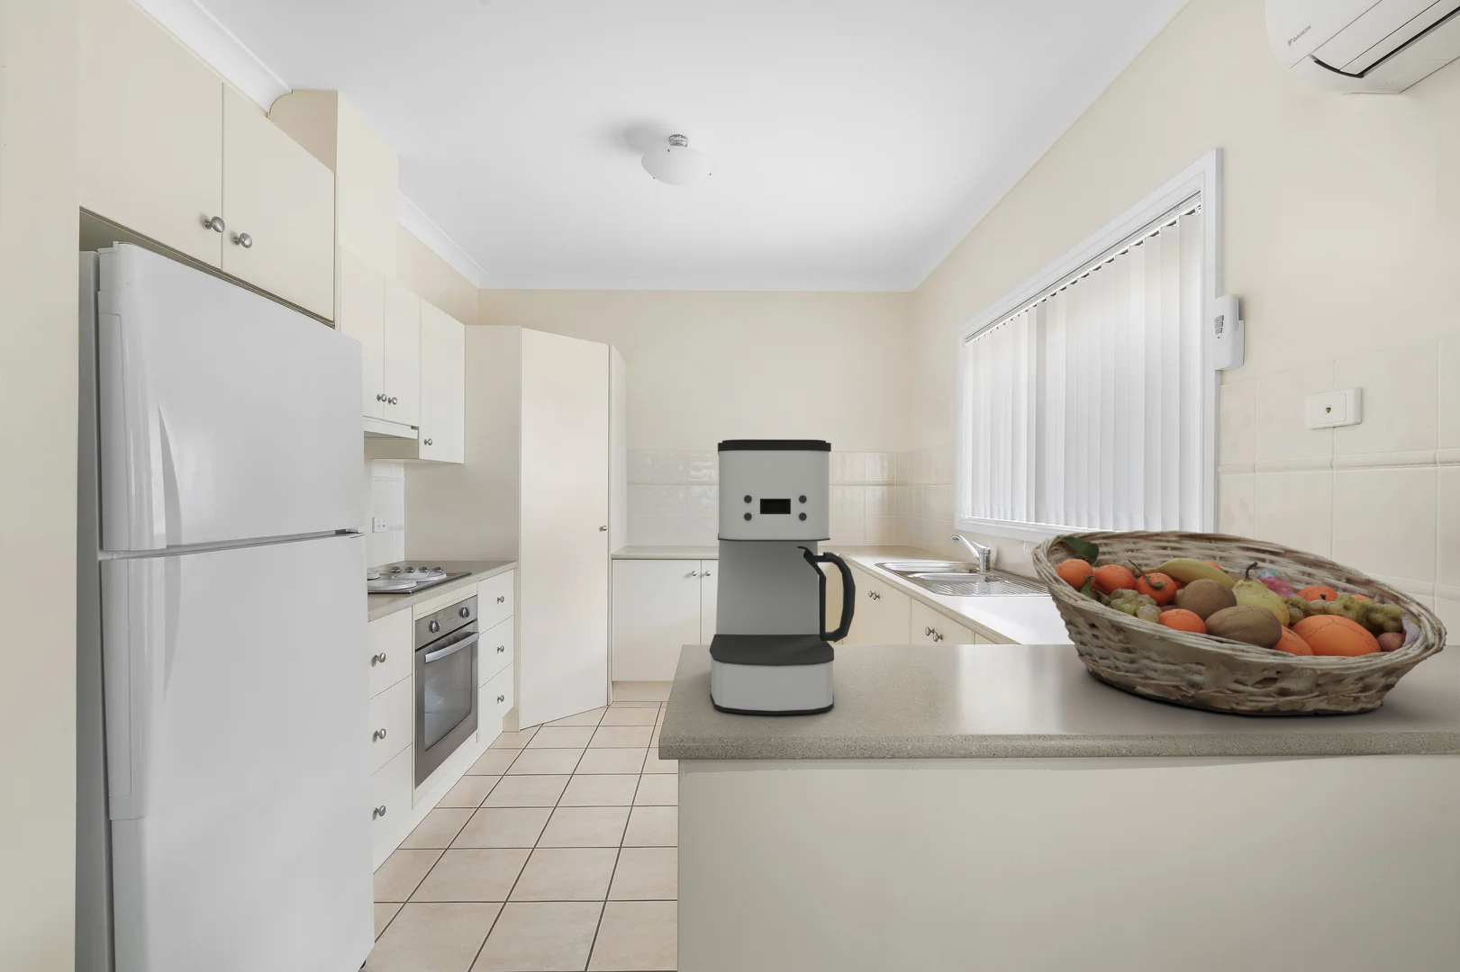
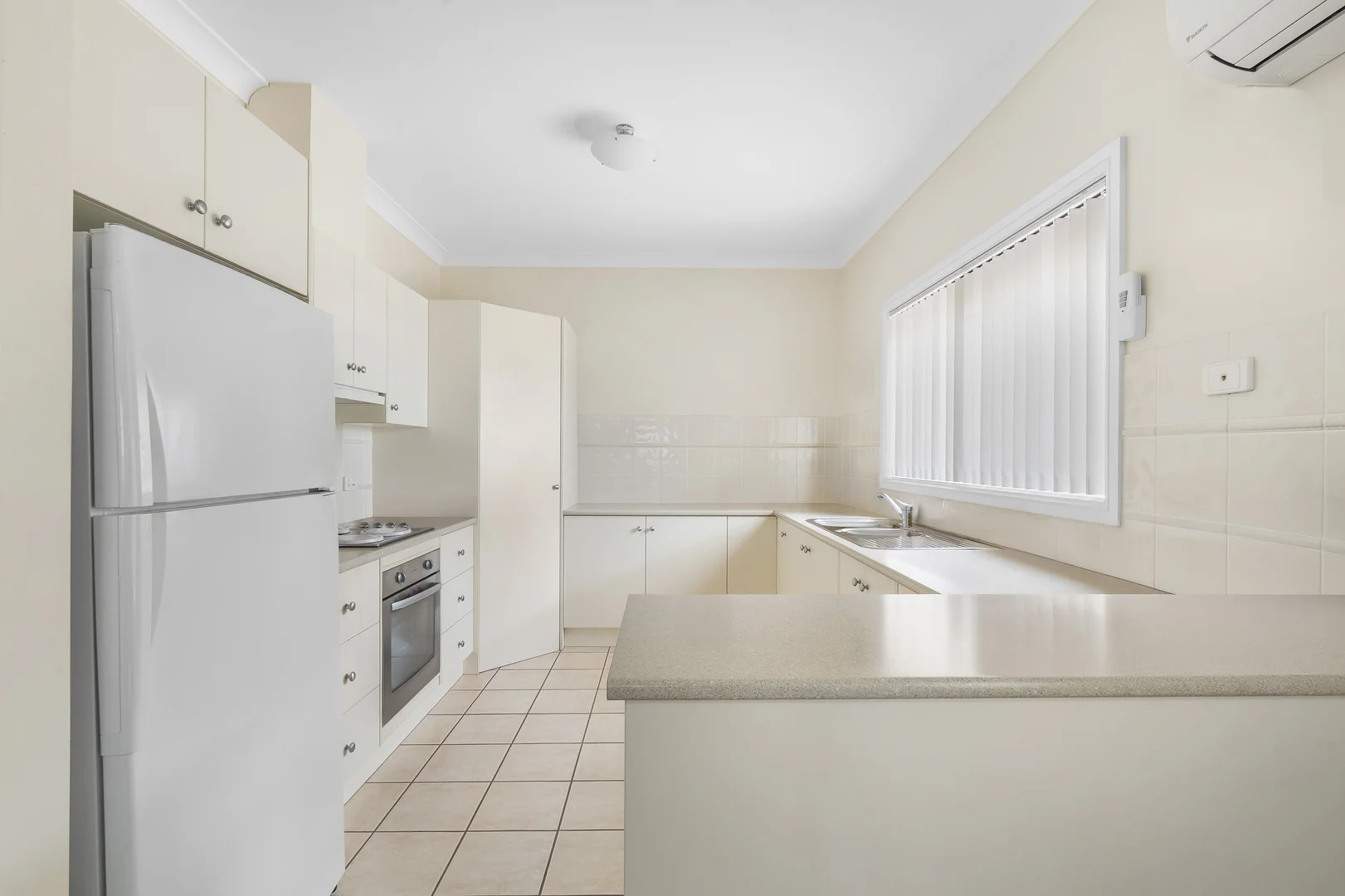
- fruit basket (1213, 609)
- coffee maker (780, 565)
